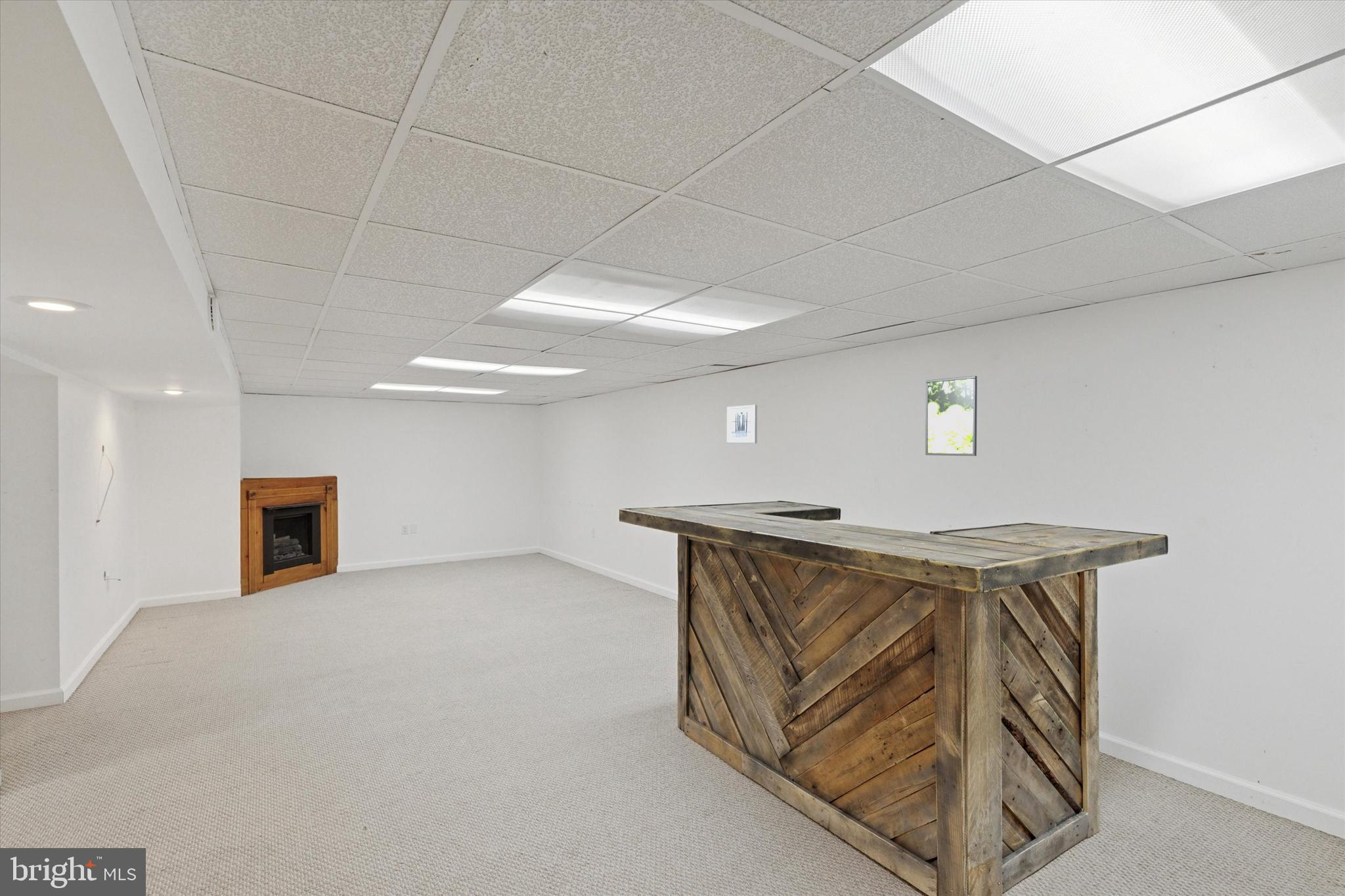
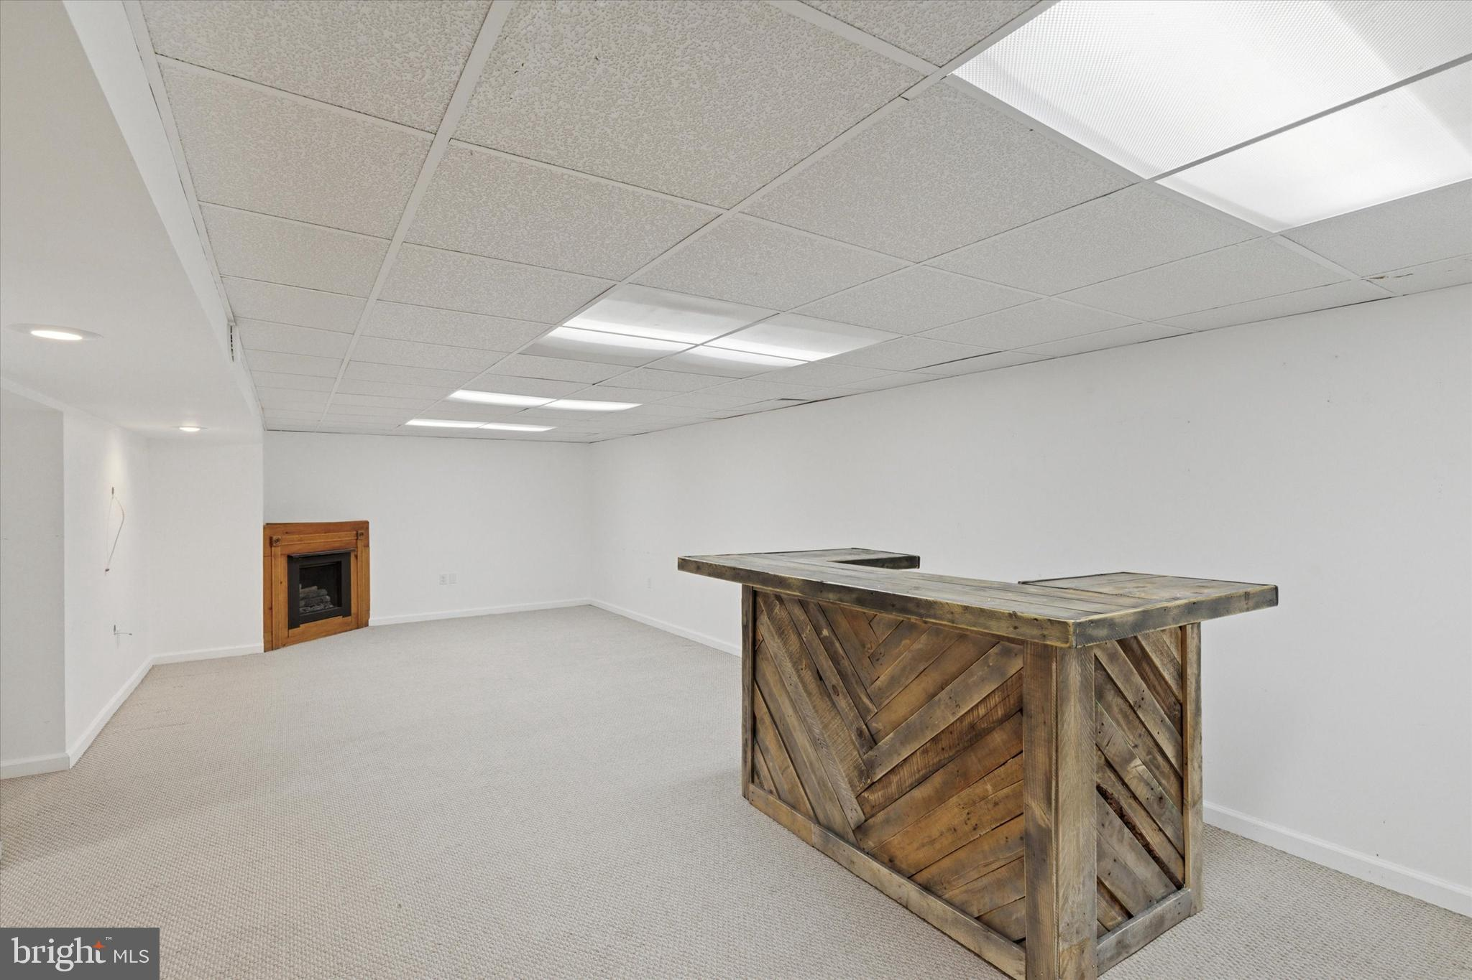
- wall art (741, 425)
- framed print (950, 417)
